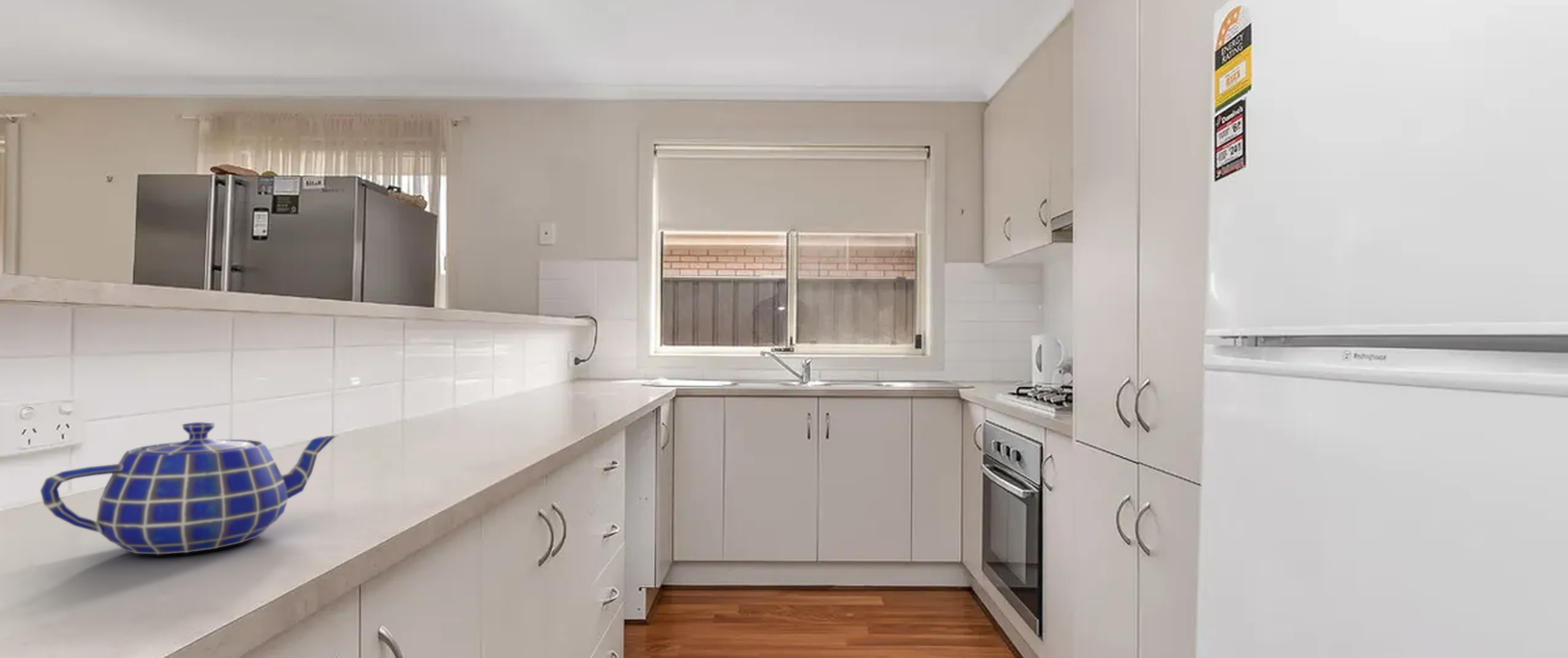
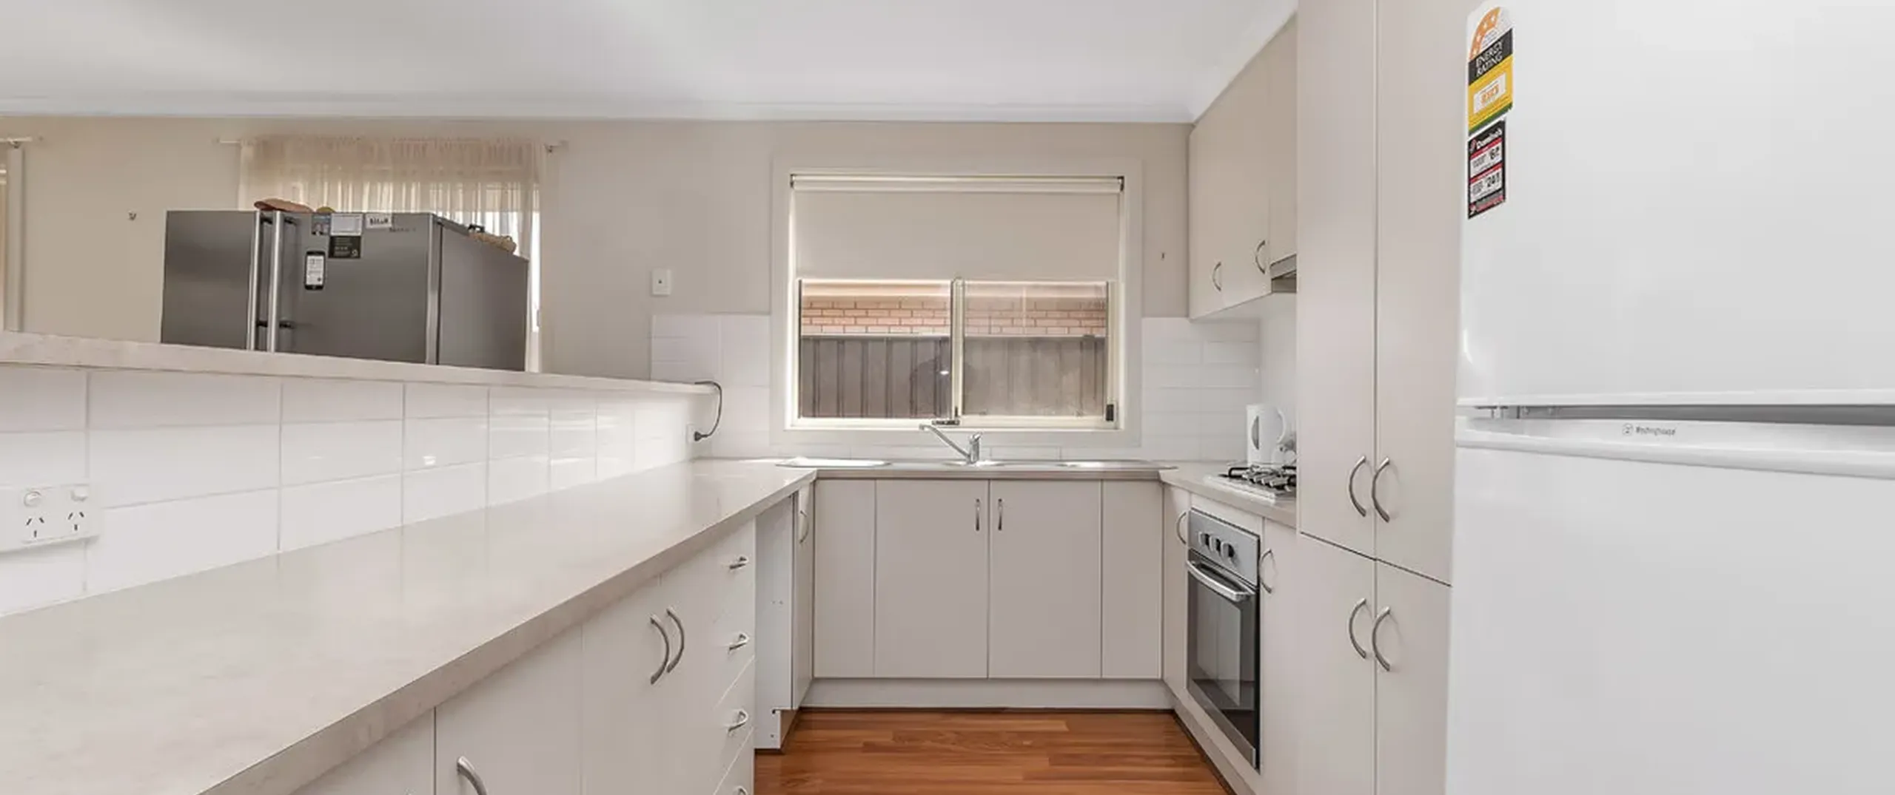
- teapot (207, 480)
